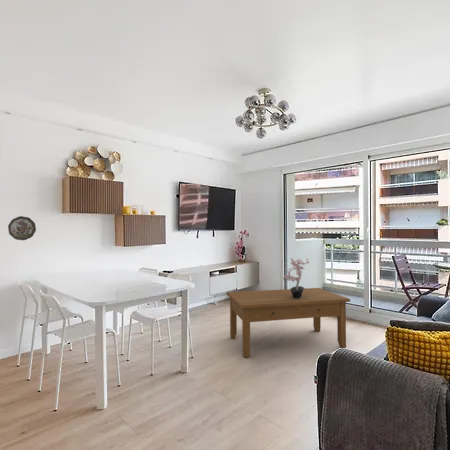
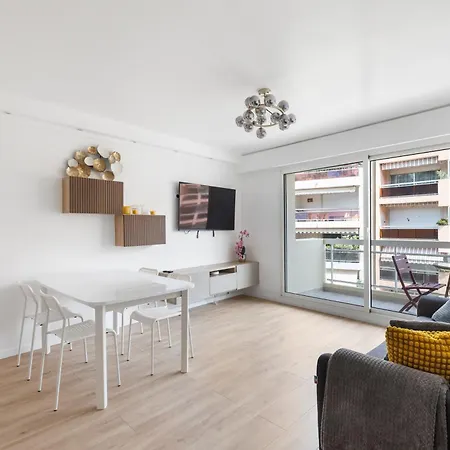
- potted plant (296, 274)
- decorative plate (22, 228)
- coffee table (285, 318)
